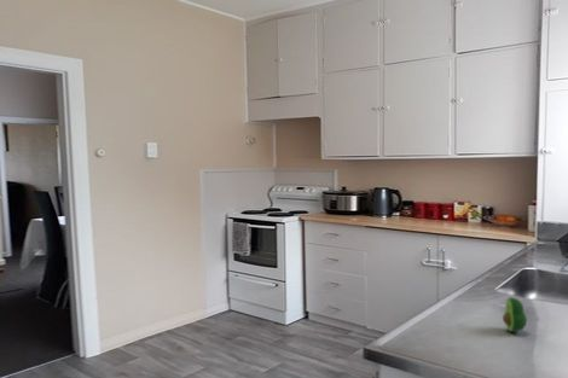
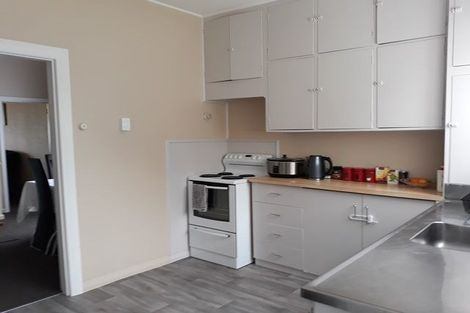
- avocado (514, 314)
